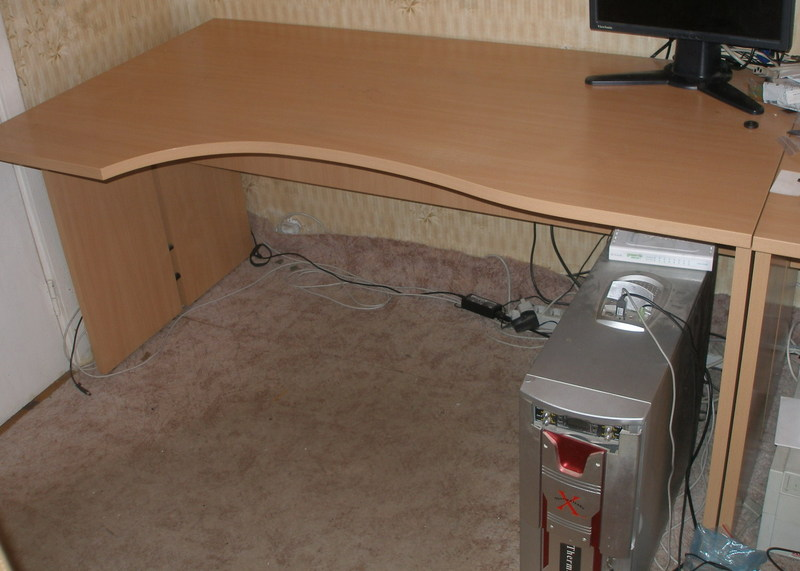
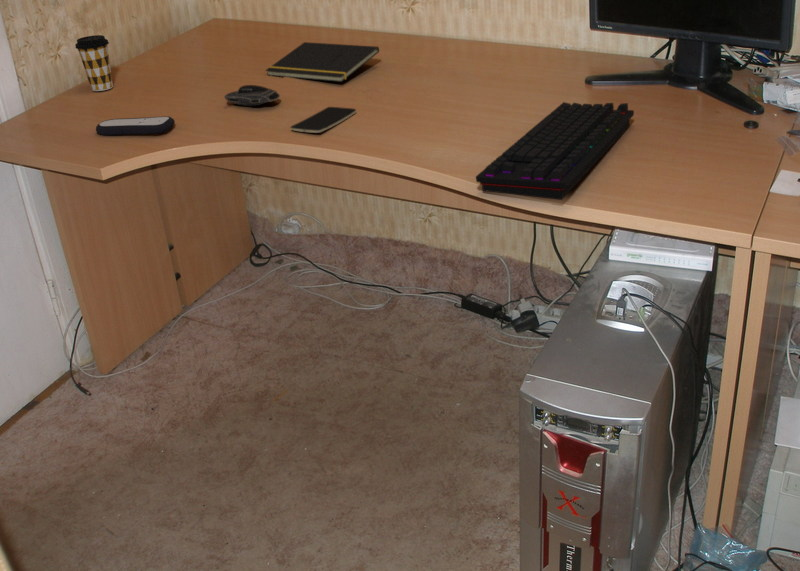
+ notepad (322, 61)
+ smartphone (324, 120)
+ computer mouse (251, 95)
+ remote control (134, 125)
+ coffee cup (96, 63)
+ keyboard (560, 143)
